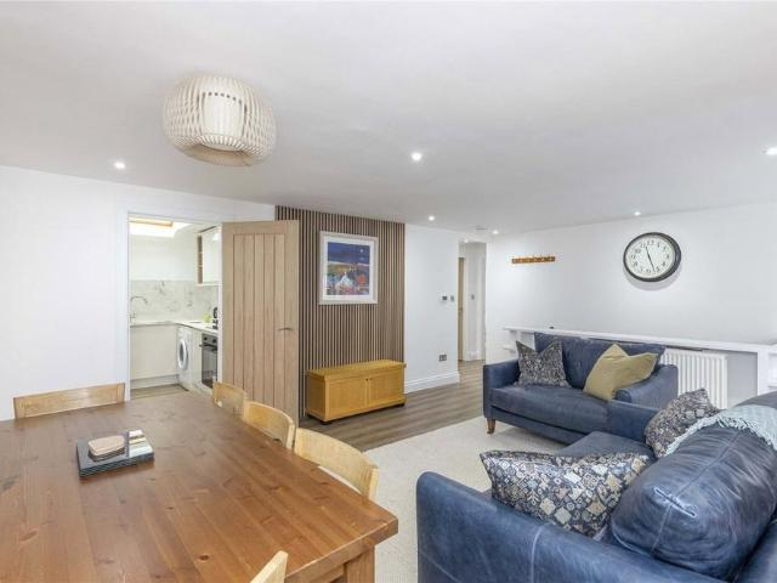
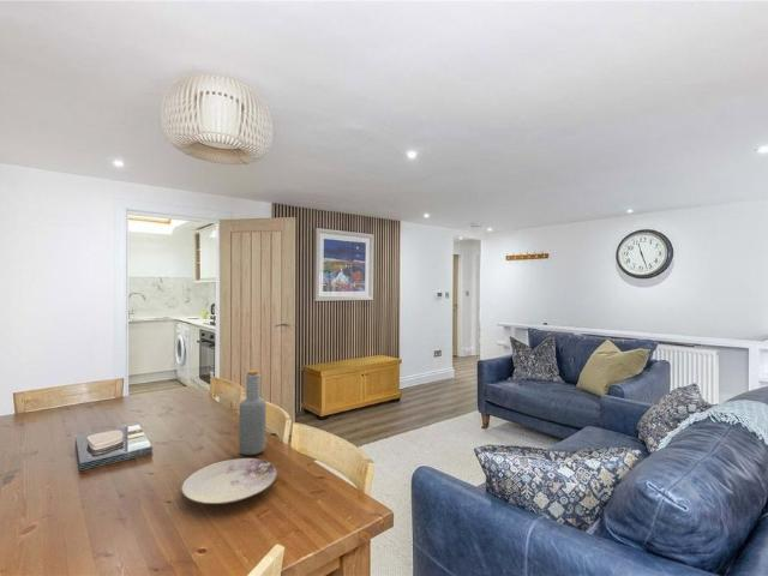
+ plate (230, 482)
+ bottle (252, 412)
